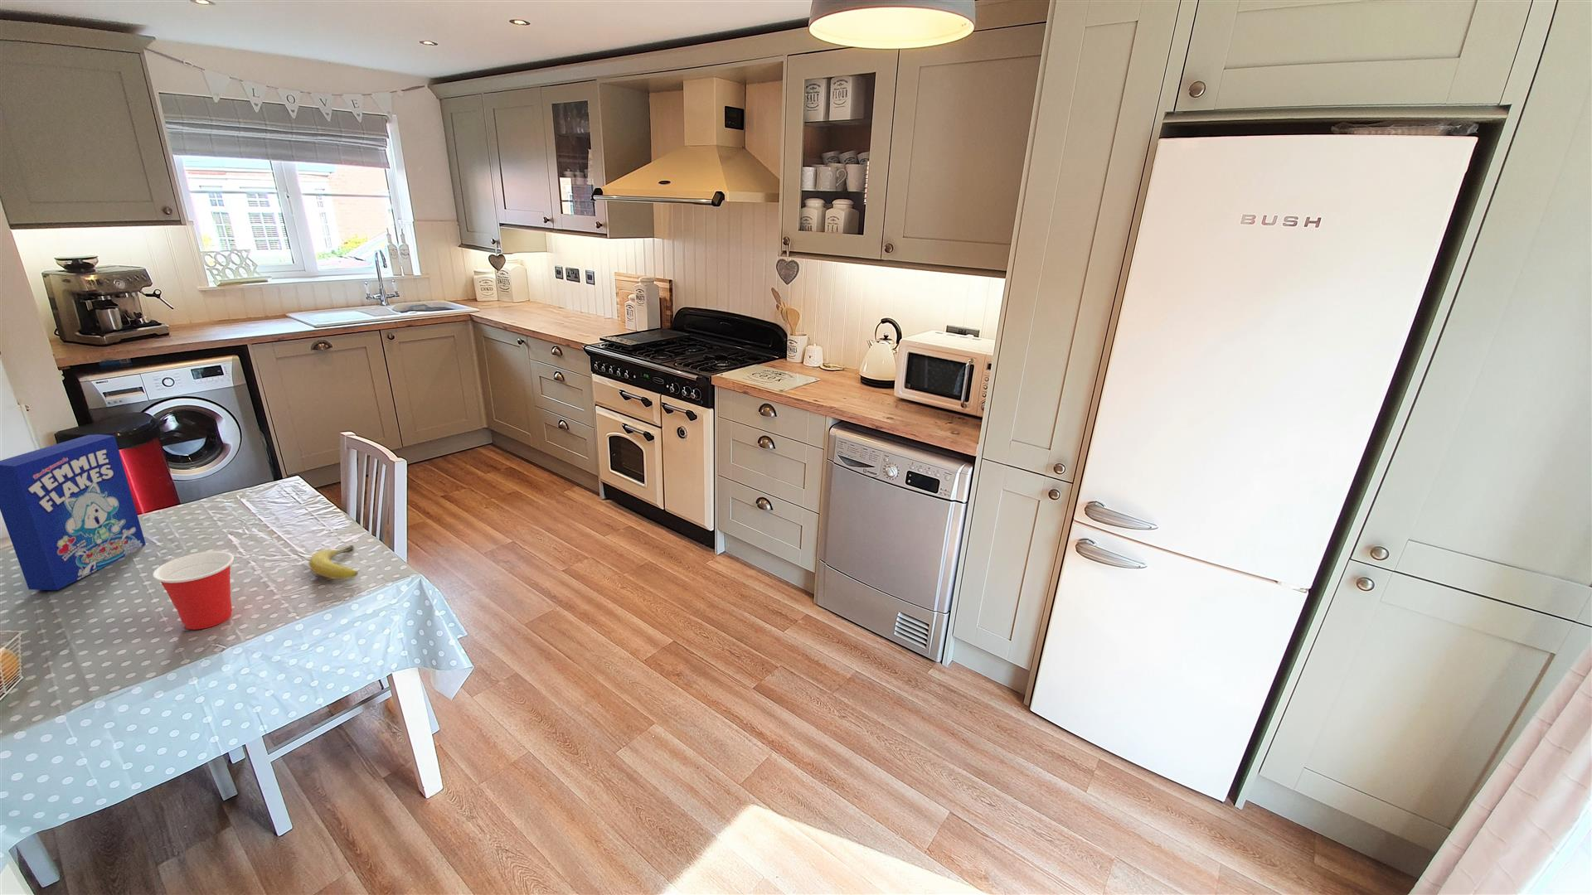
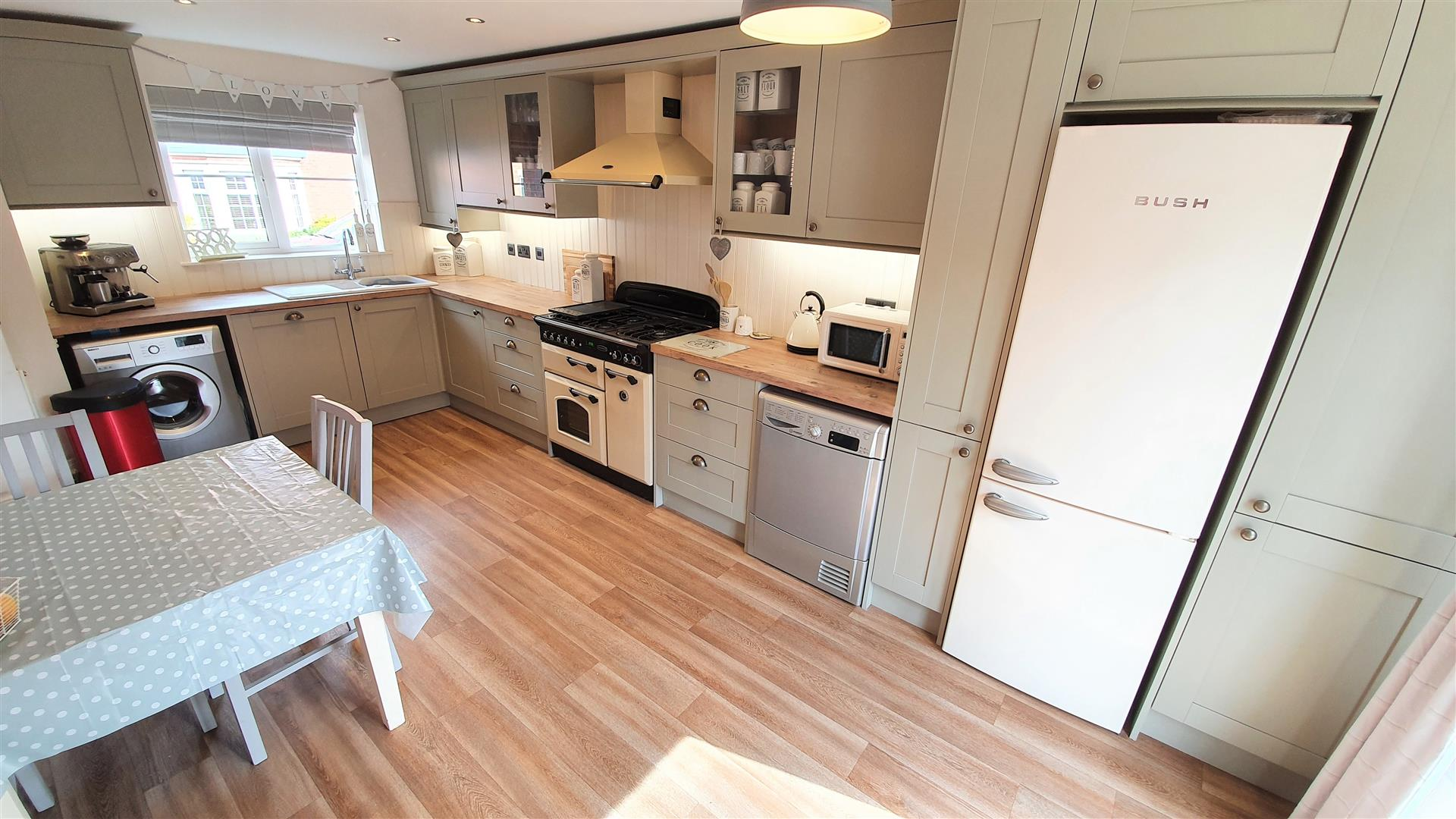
- cereal box (73, 509)
- cup (201, 592)
- fruit (331, 562)
